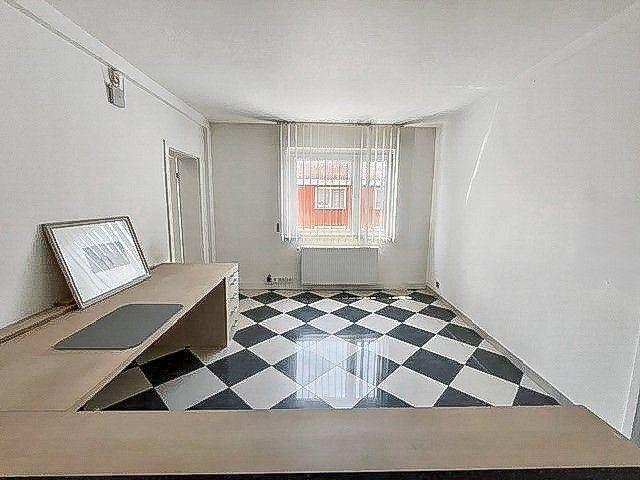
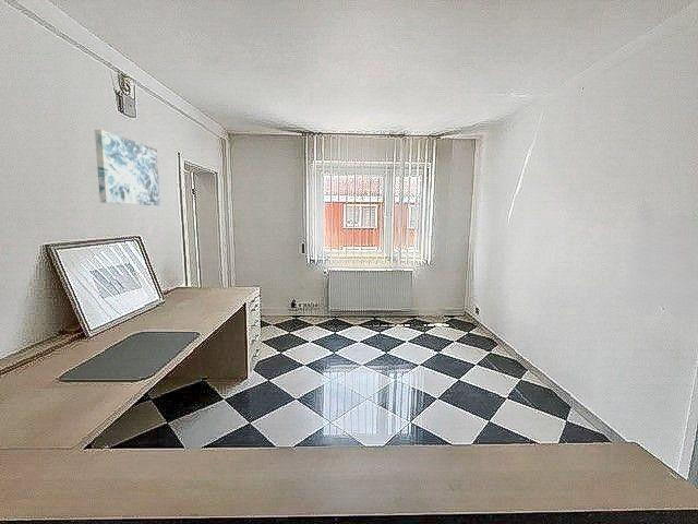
+ wall art (131, 172)
